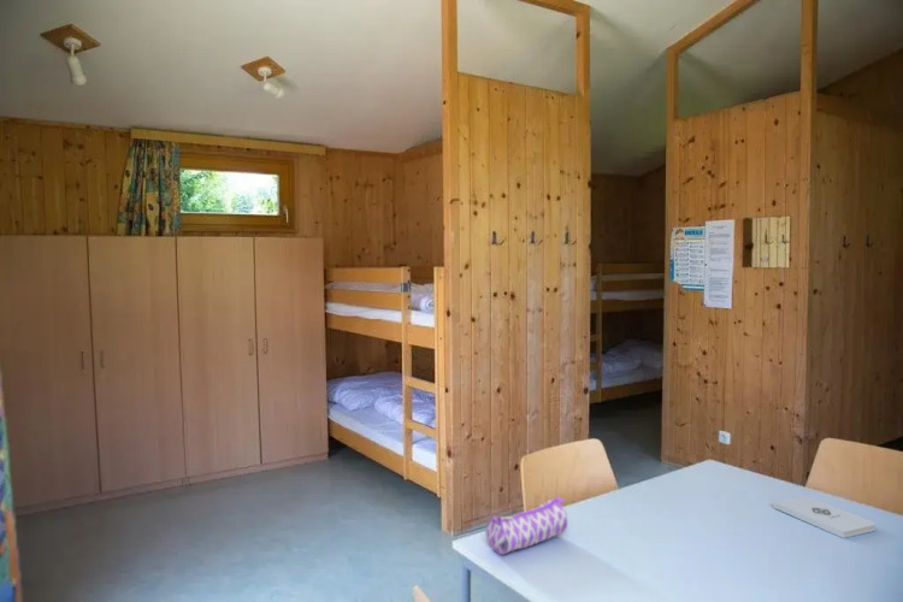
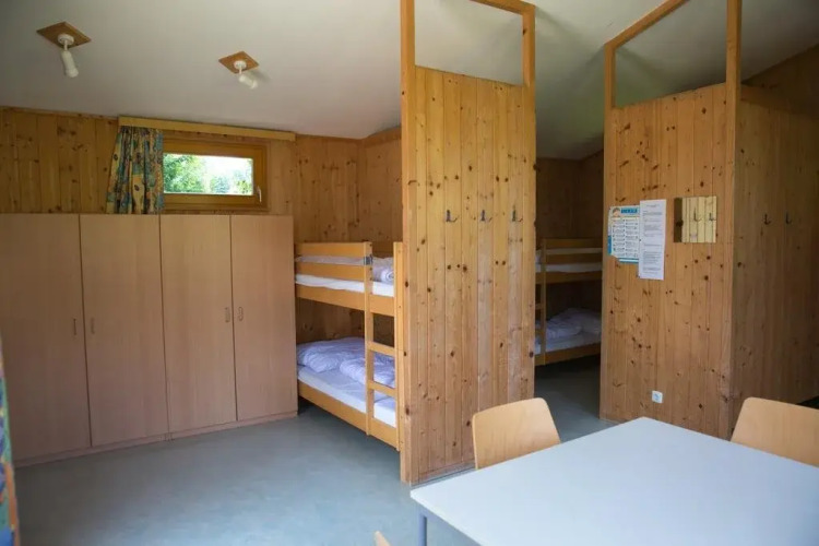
- pencil case (526, 524)
- notepad (822, 515)
